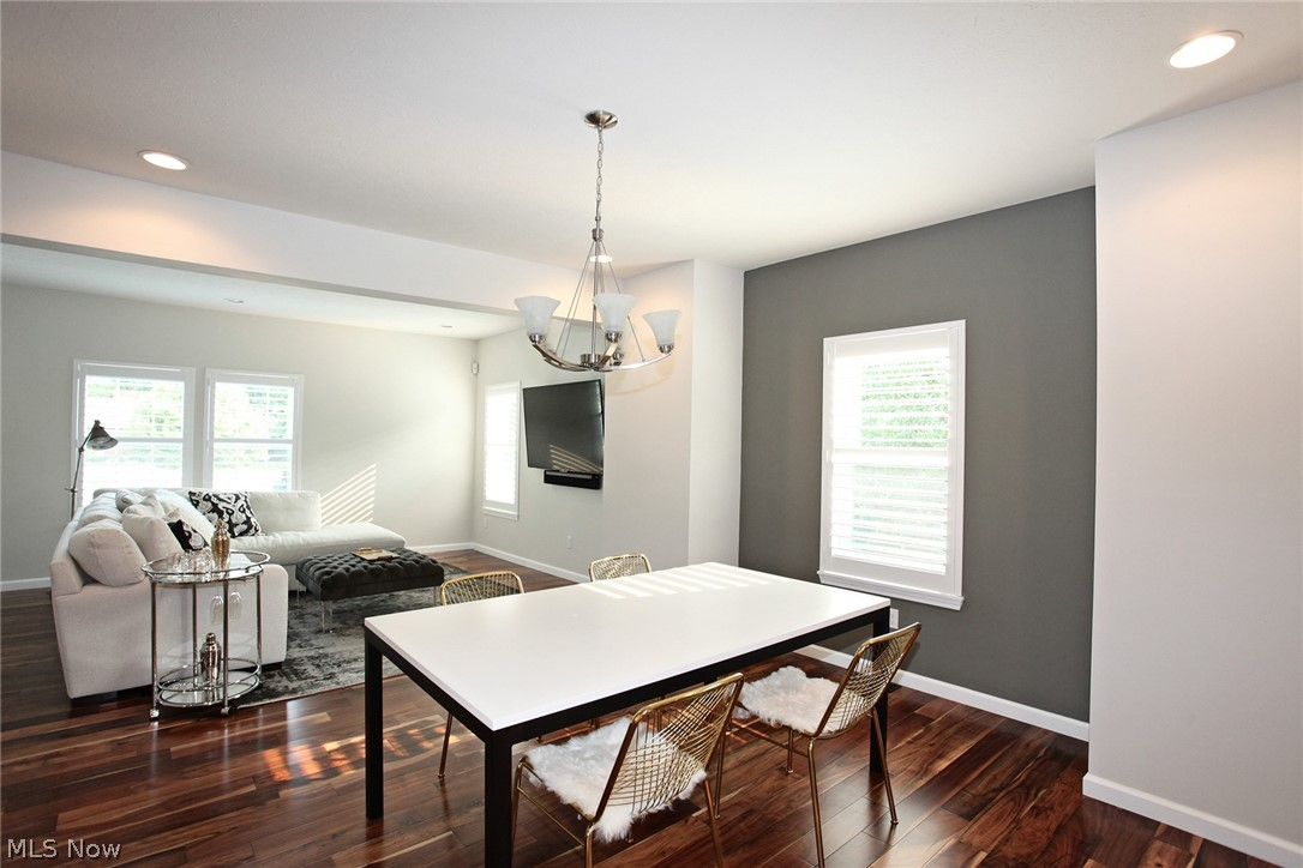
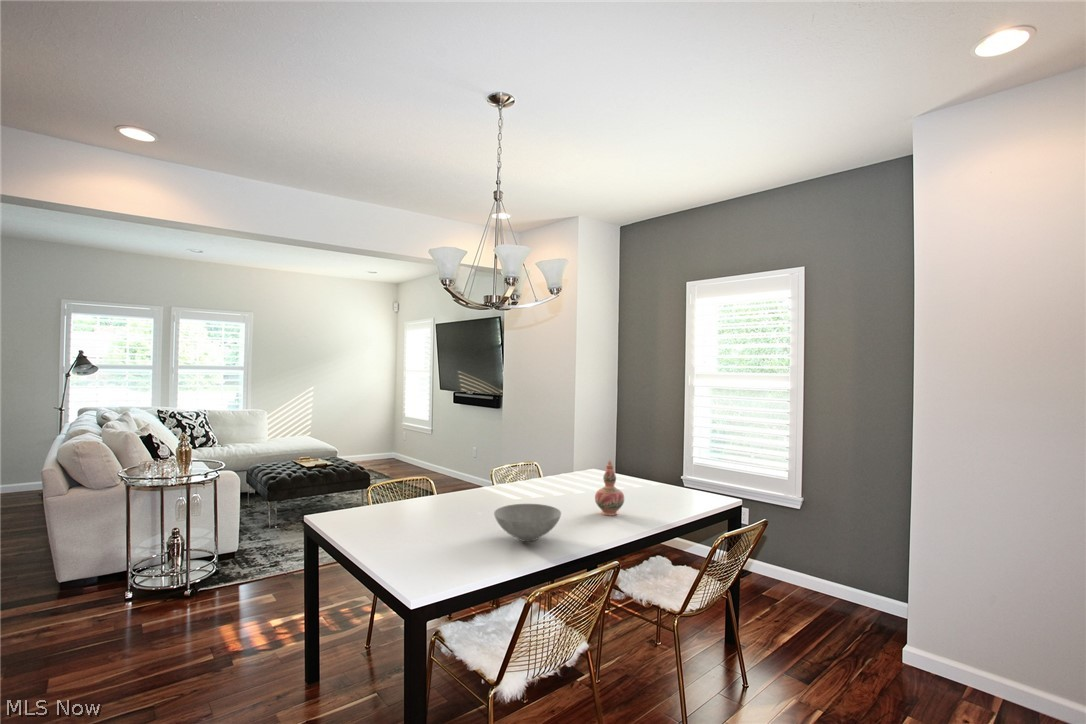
+ bowl (527, 525)
+ decorative vase (609, 486)
